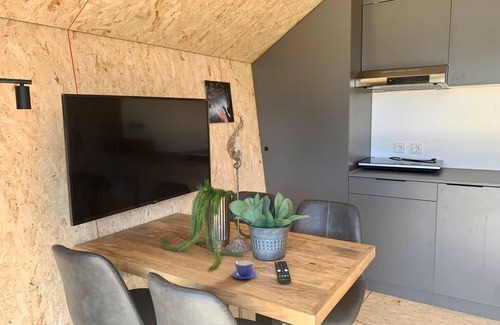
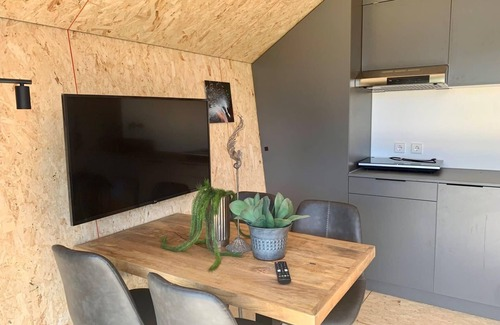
- teacup (244, 269)
